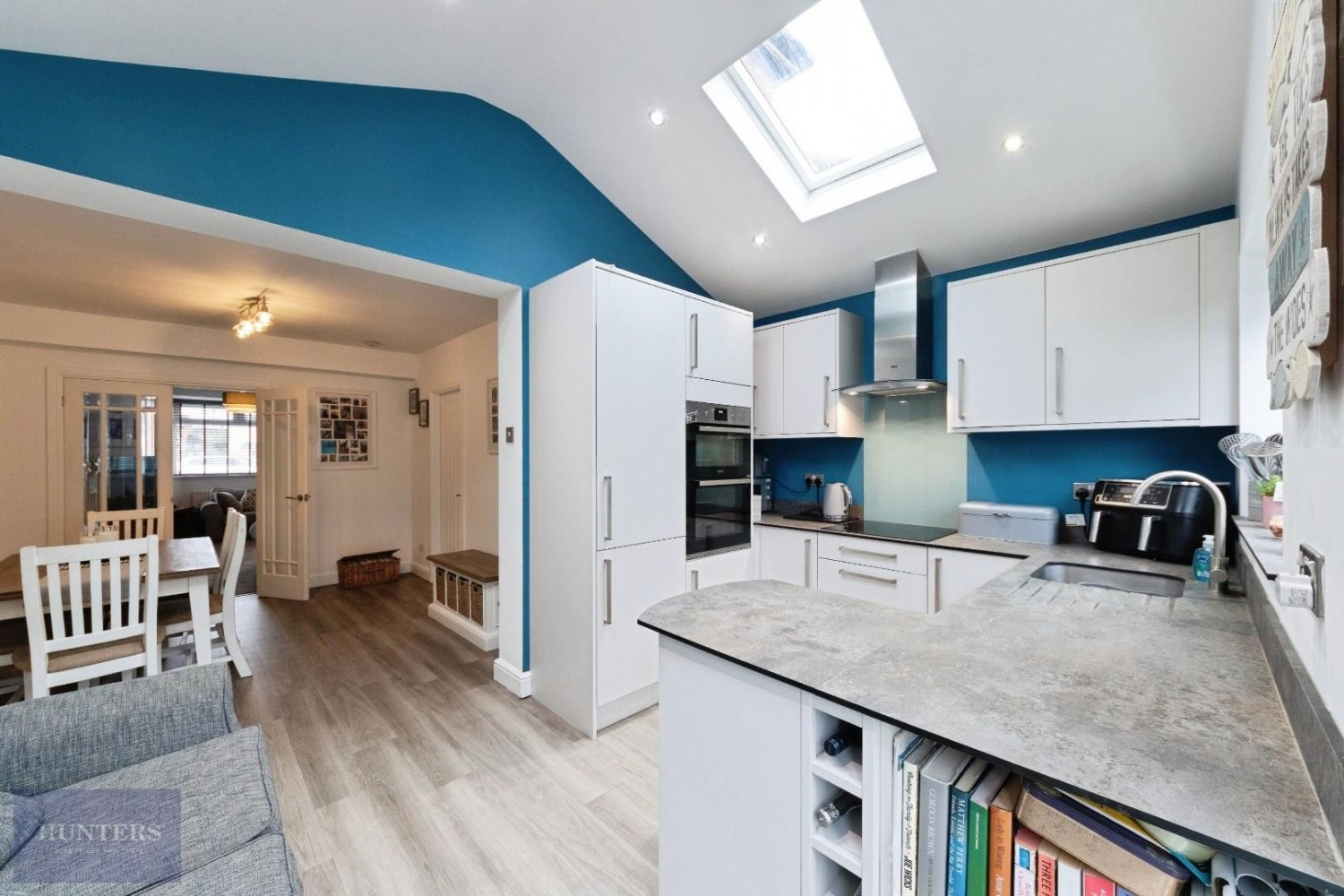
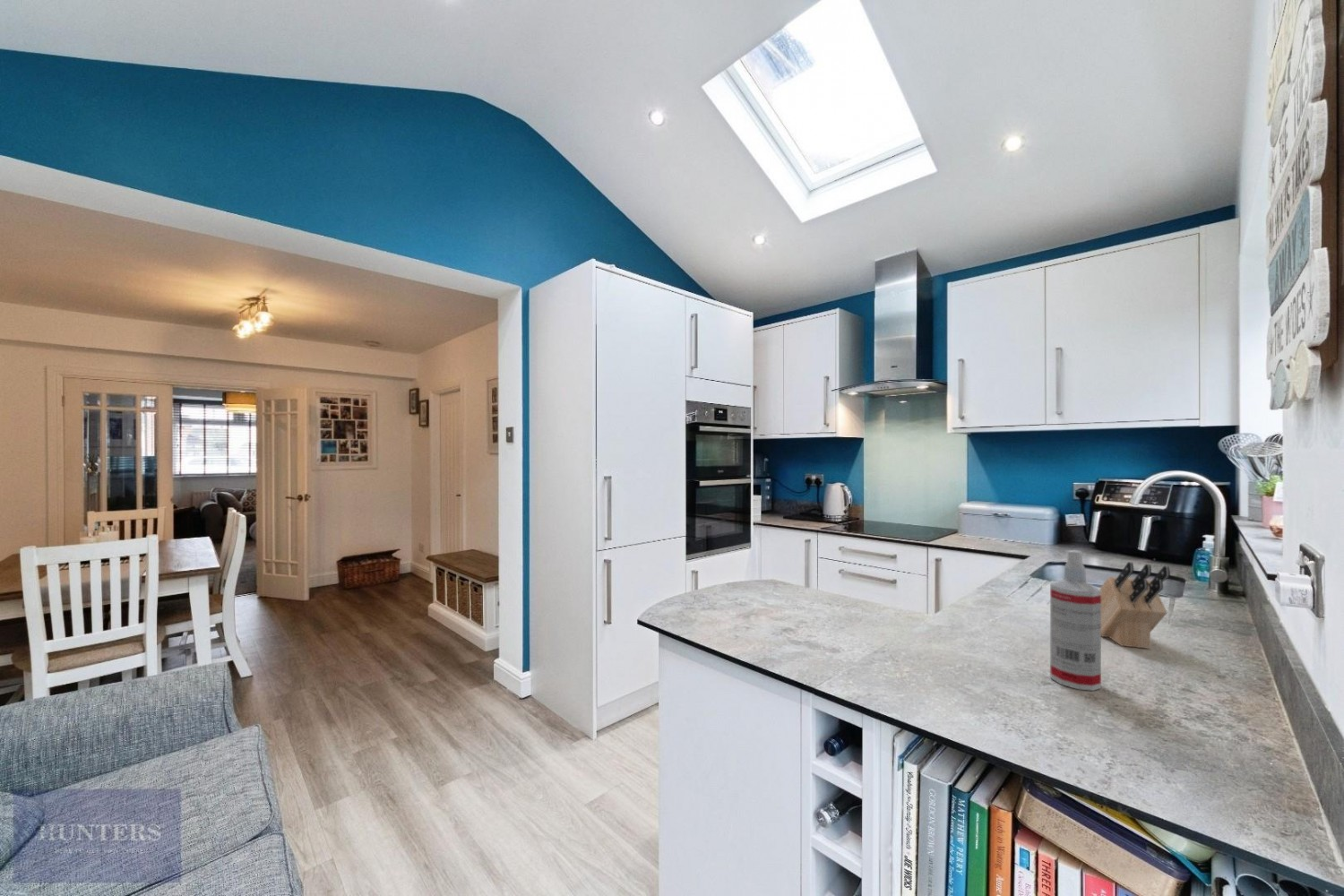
+ knife block (1123, 596)
+ spray bottle (1074, 616)
